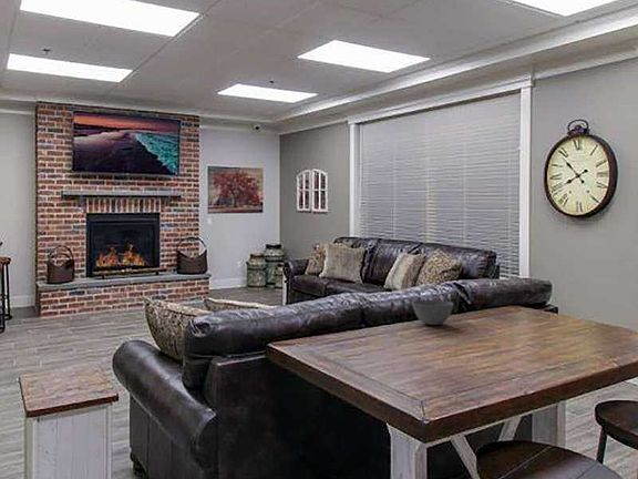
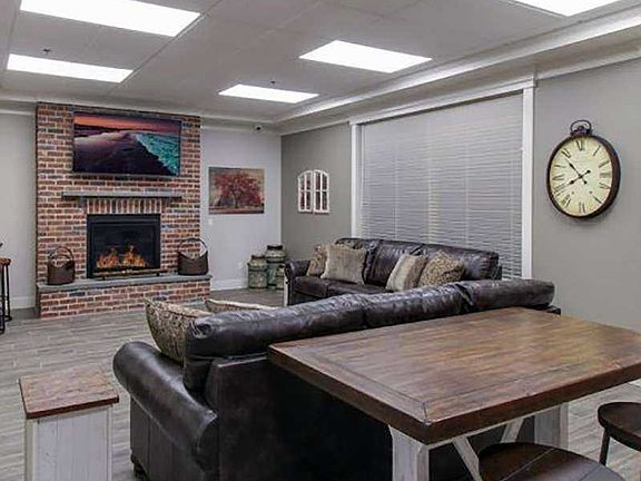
- bowl (432, 313)
